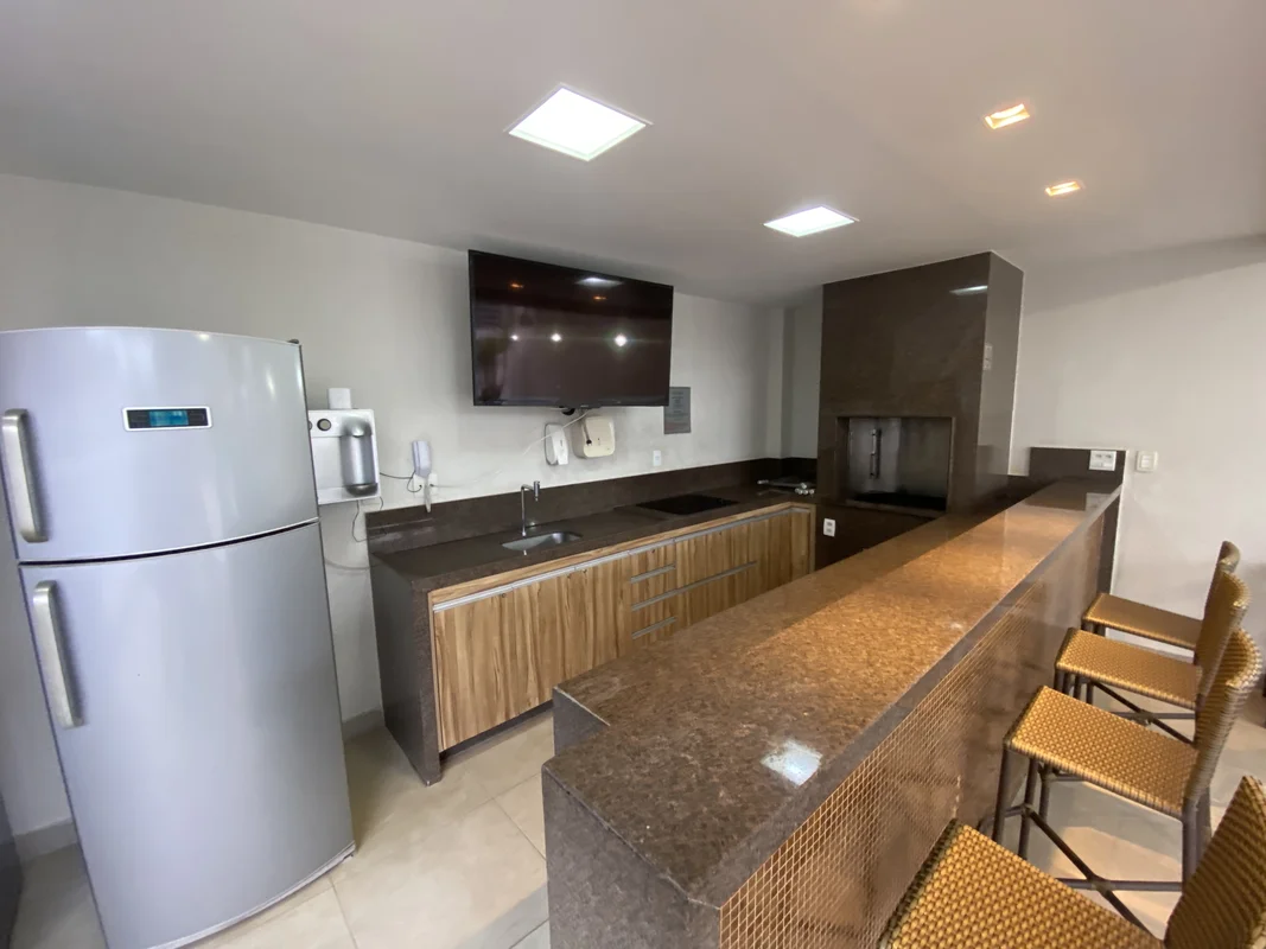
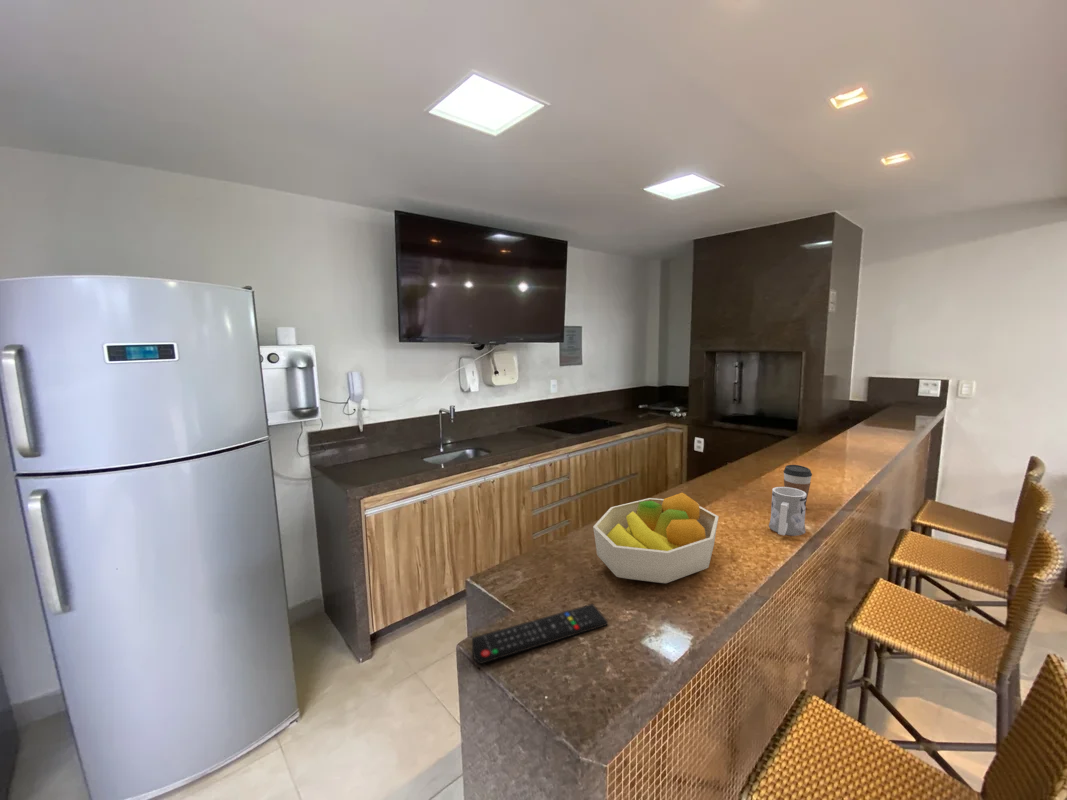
+ coffee cup (796, 487)
+ mug (786, 512)
+ fruit bowl (657, 531)
+ remote control (540, 632)
